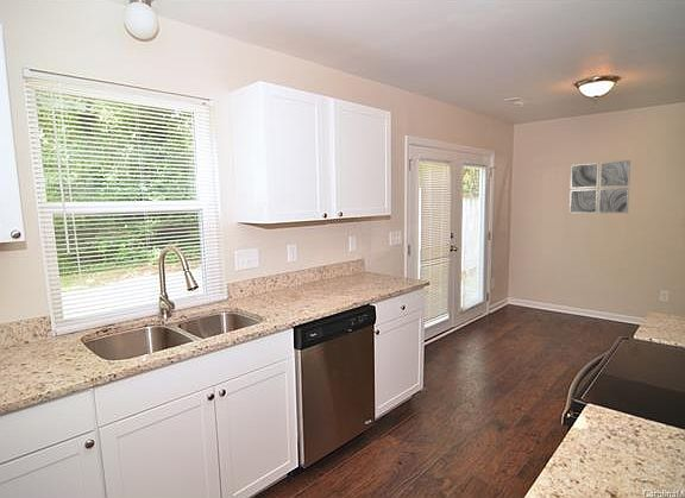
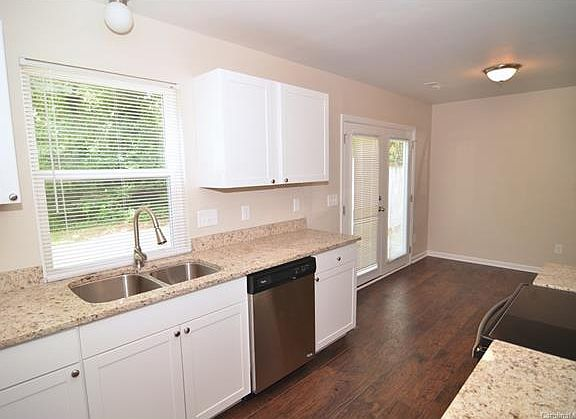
- wall art (597, 187)
